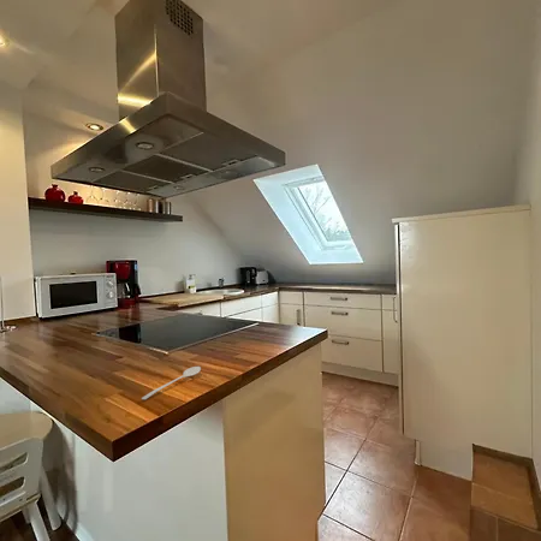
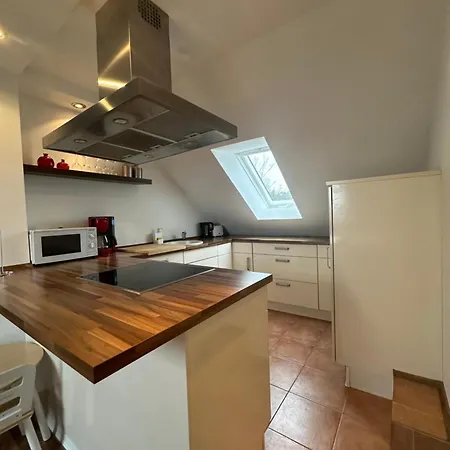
- stirrer (173, 381)
